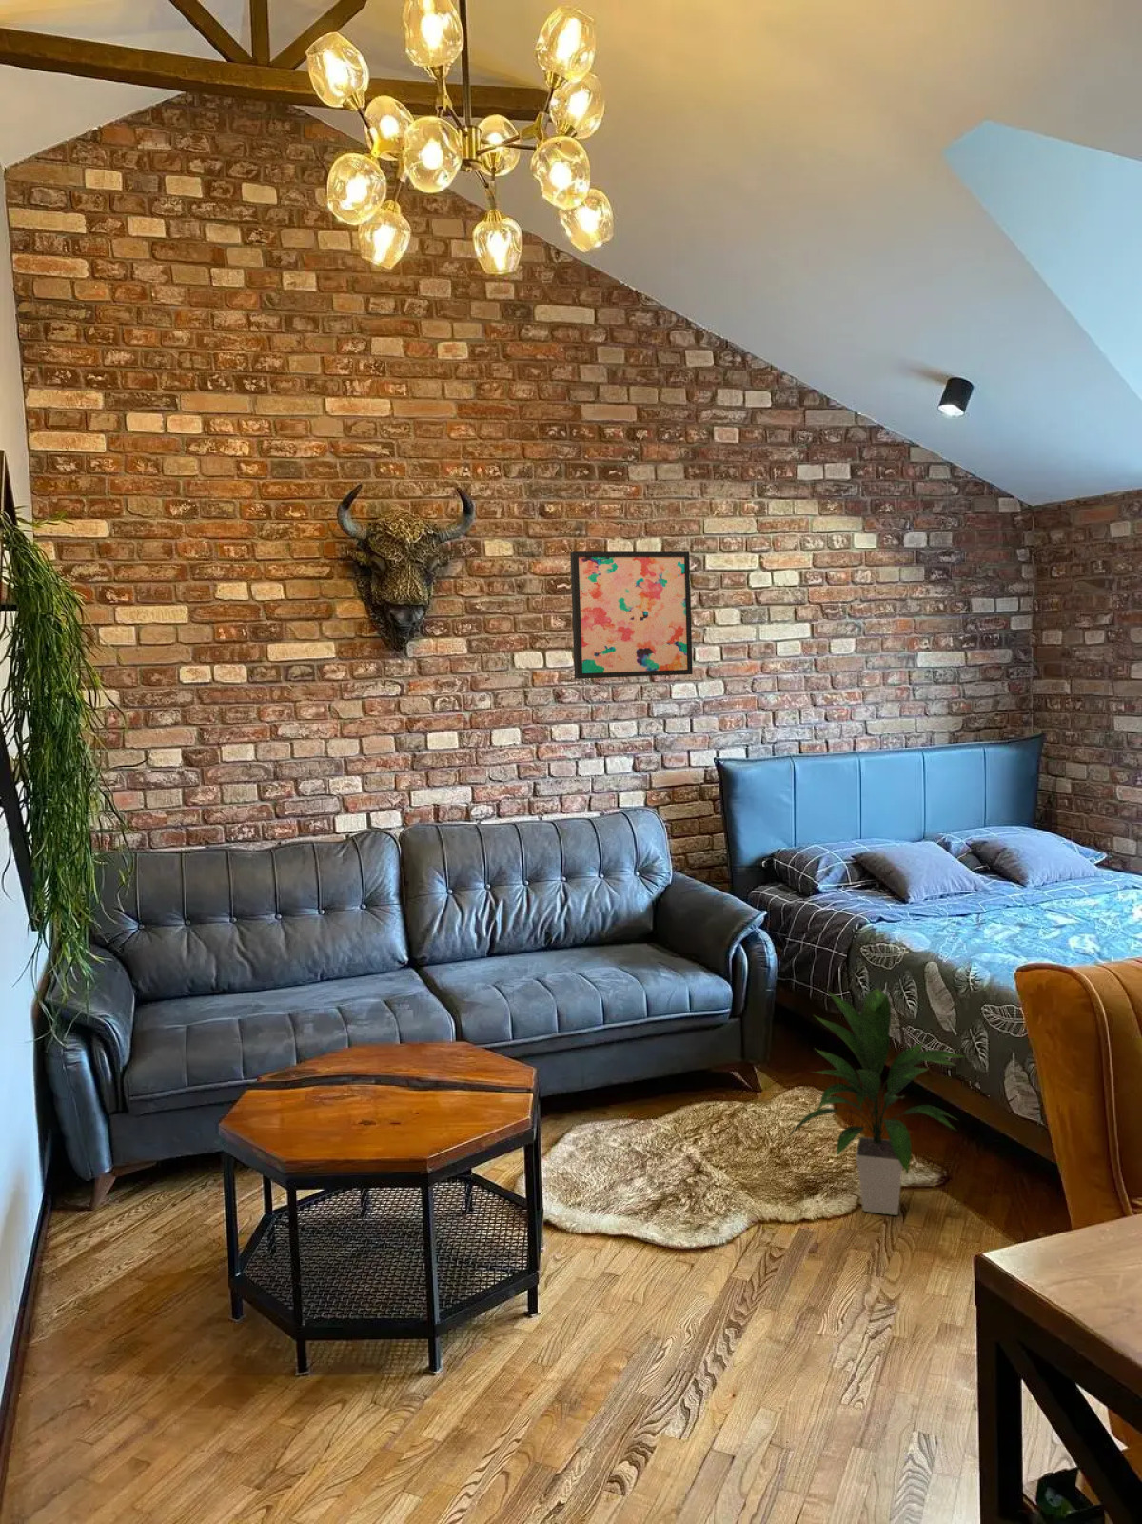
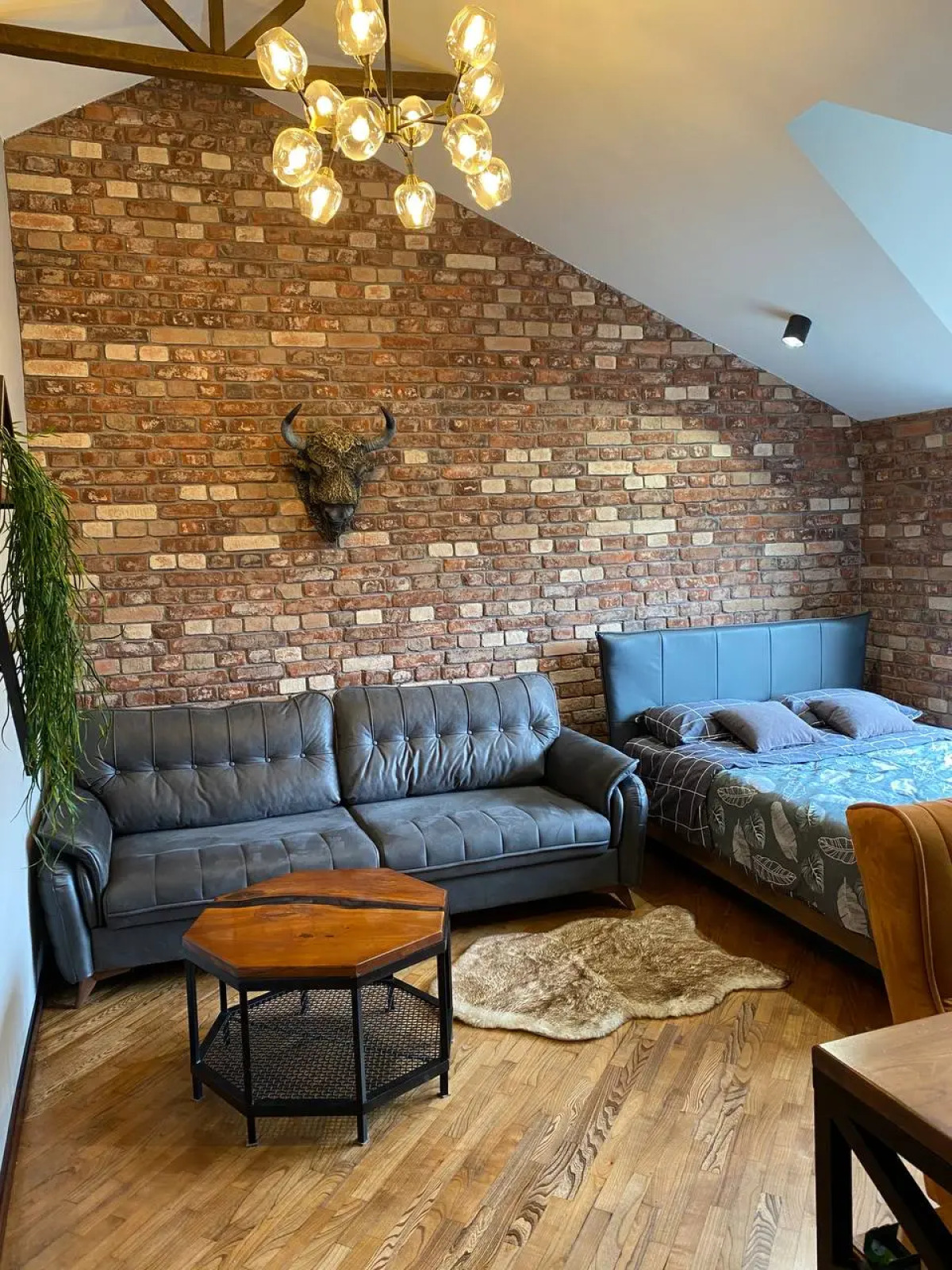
- wall art (632, 614)
- indoor plant (872, 1094)
